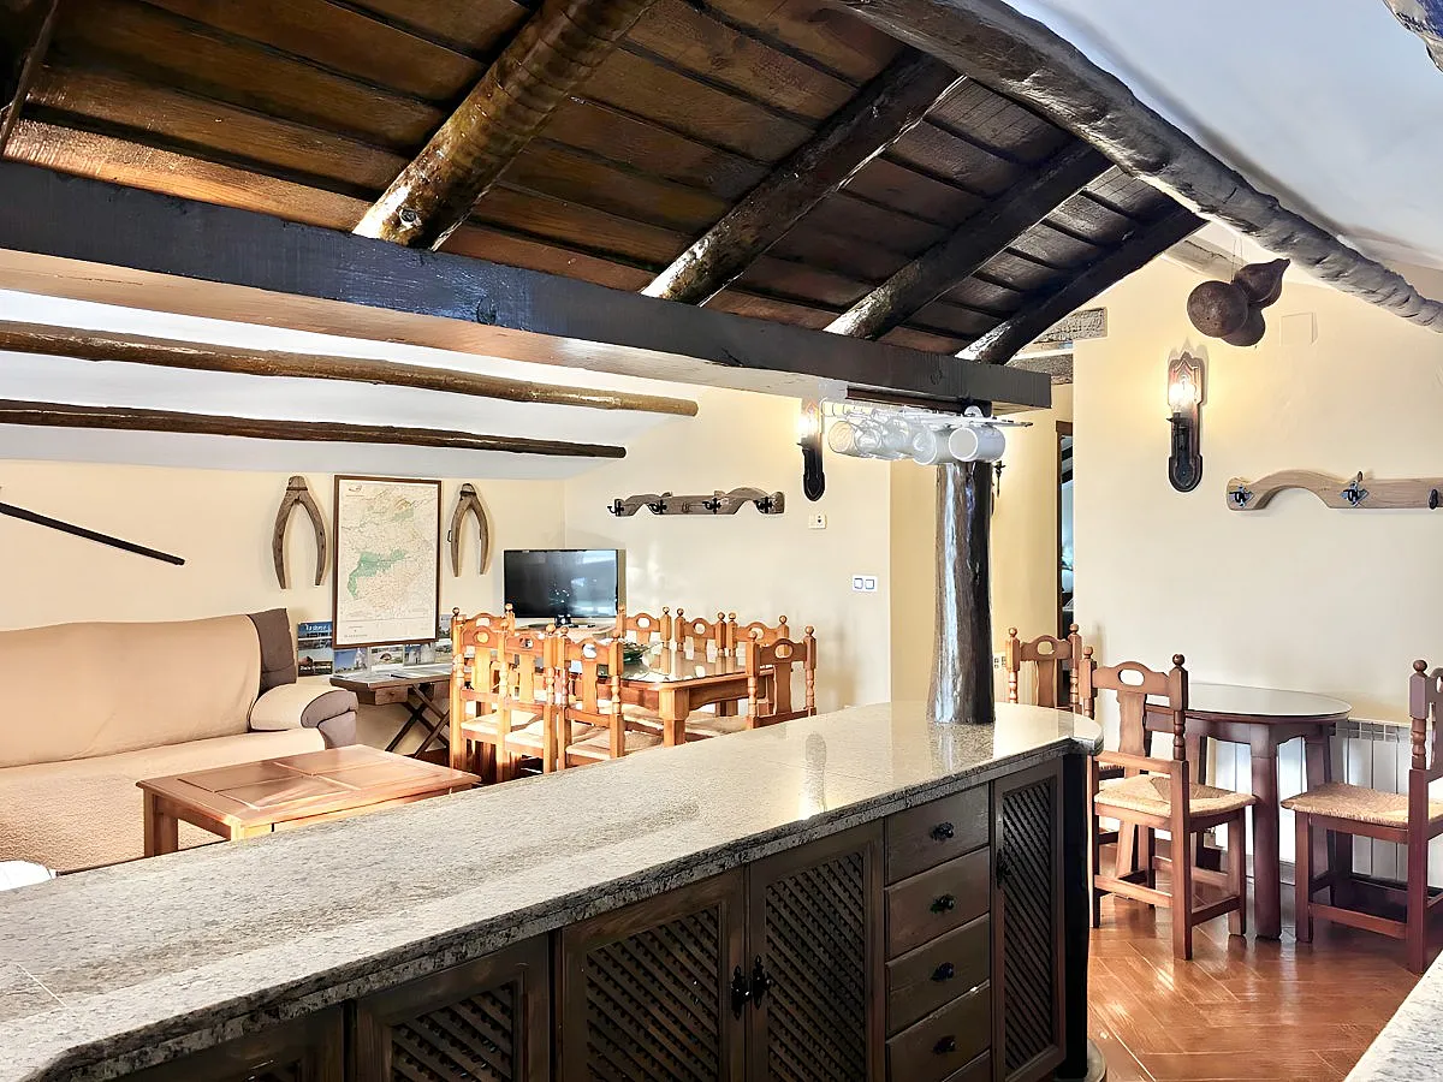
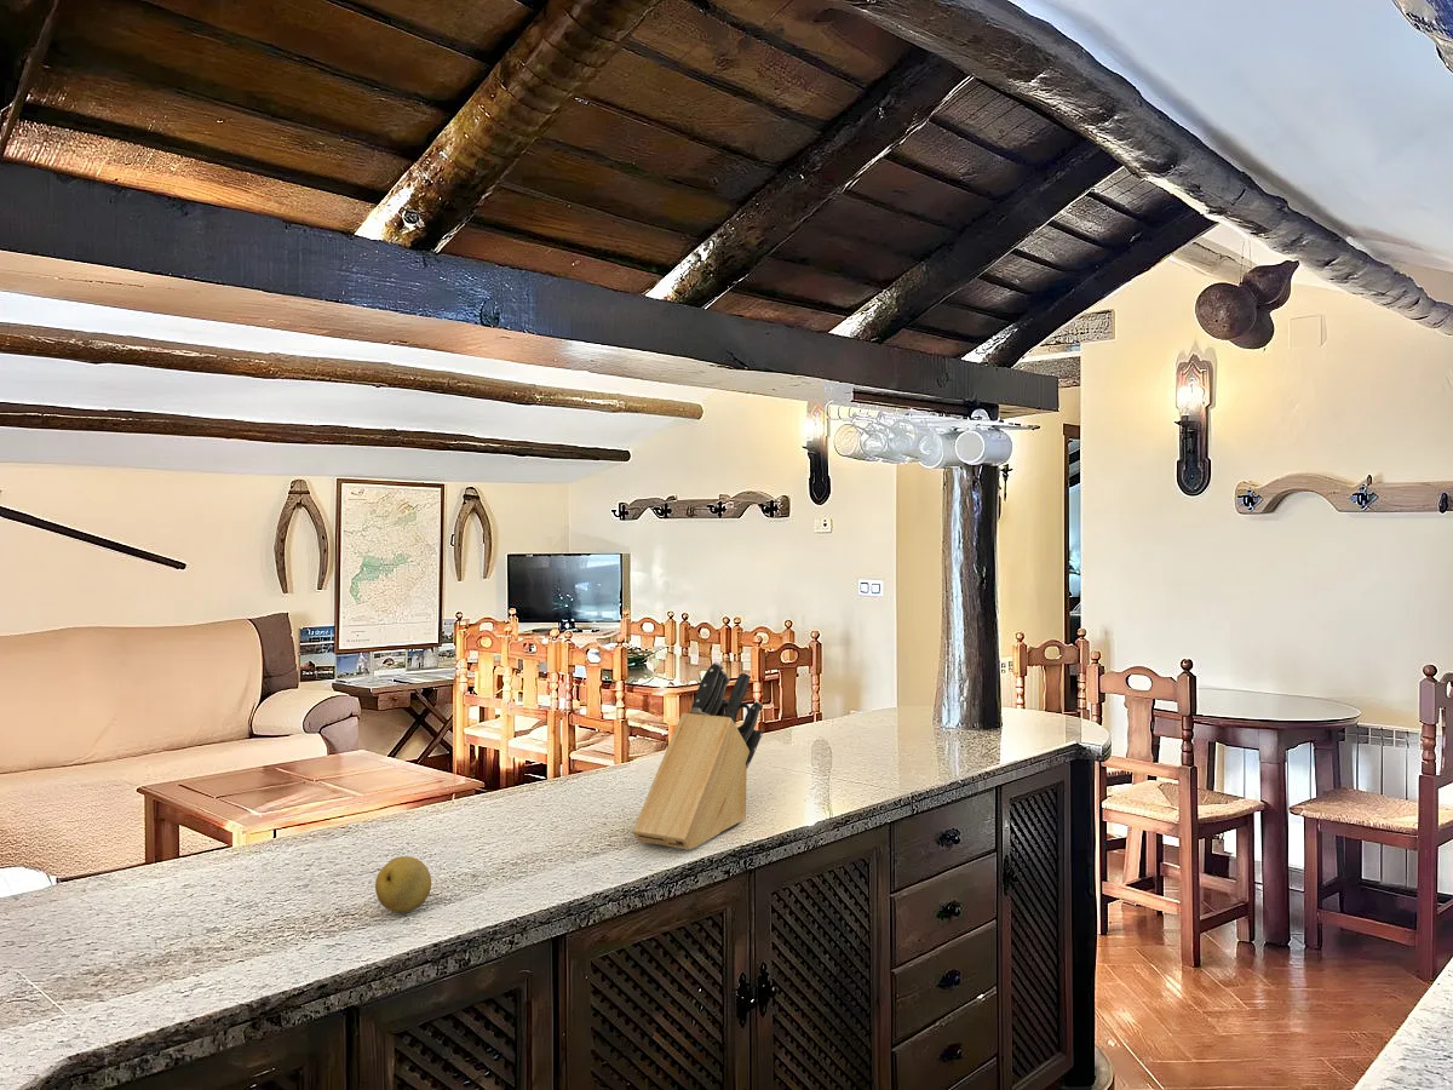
+ fruit (403, 884)
+ knife block (702, 747)
